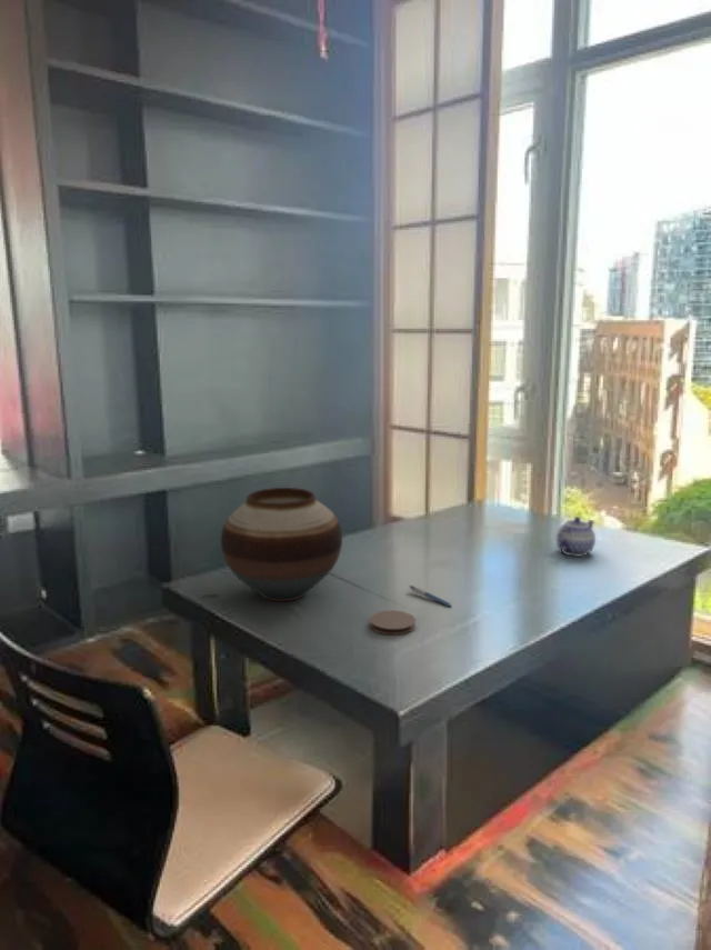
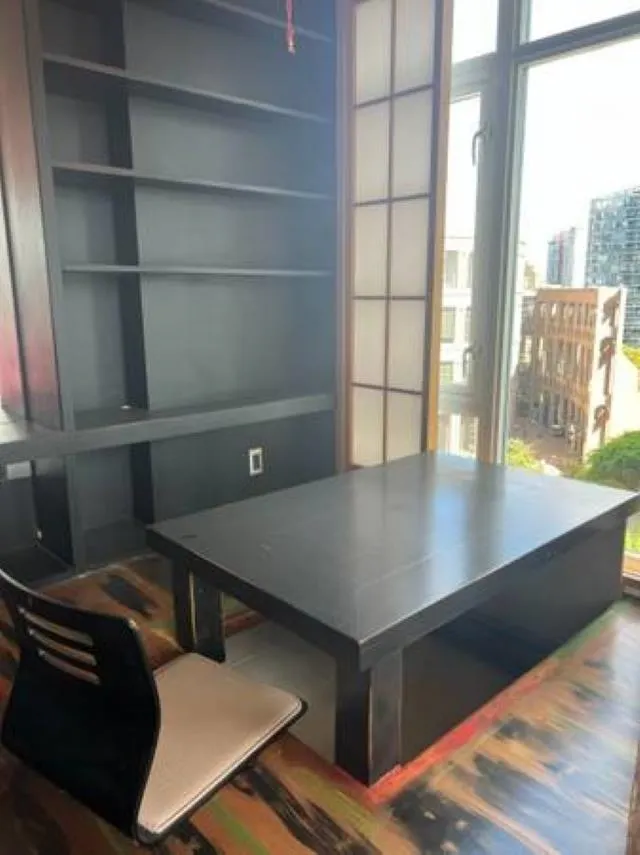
- pen (429, 596)
- teapot (575, 534)
- vase (282, 544)
- coaster (392, 622)
